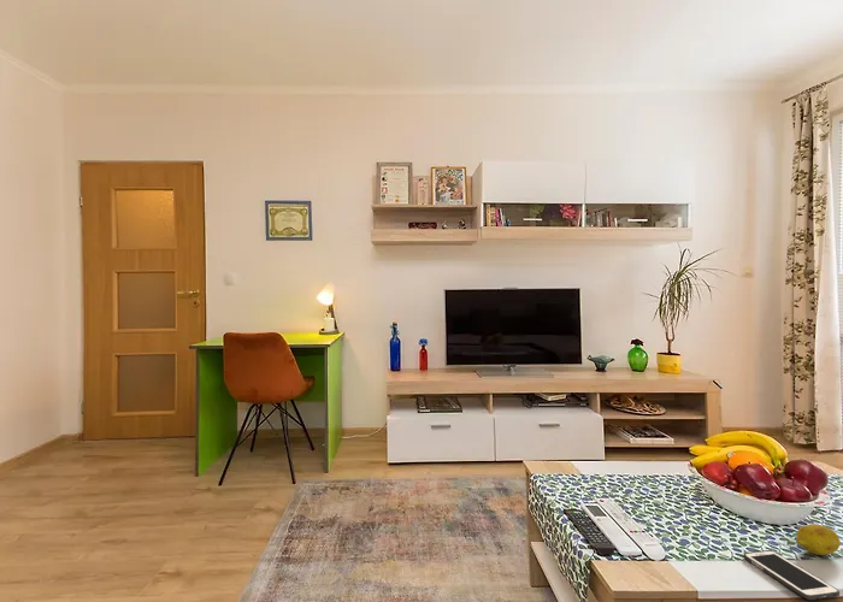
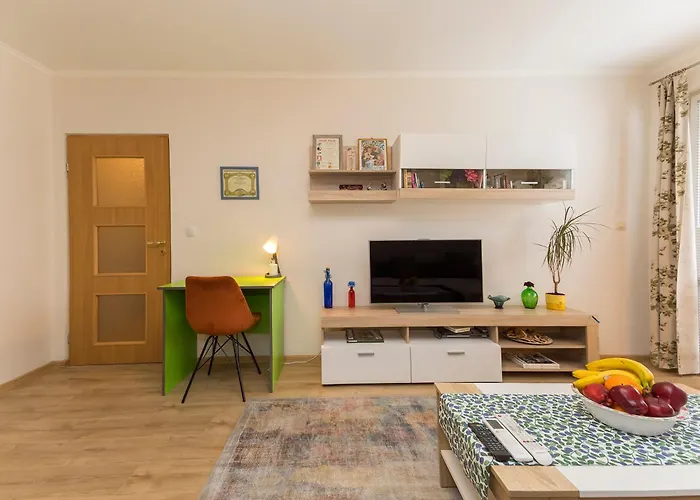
- cell phone (788, 573)
- fruit (817, 539)
